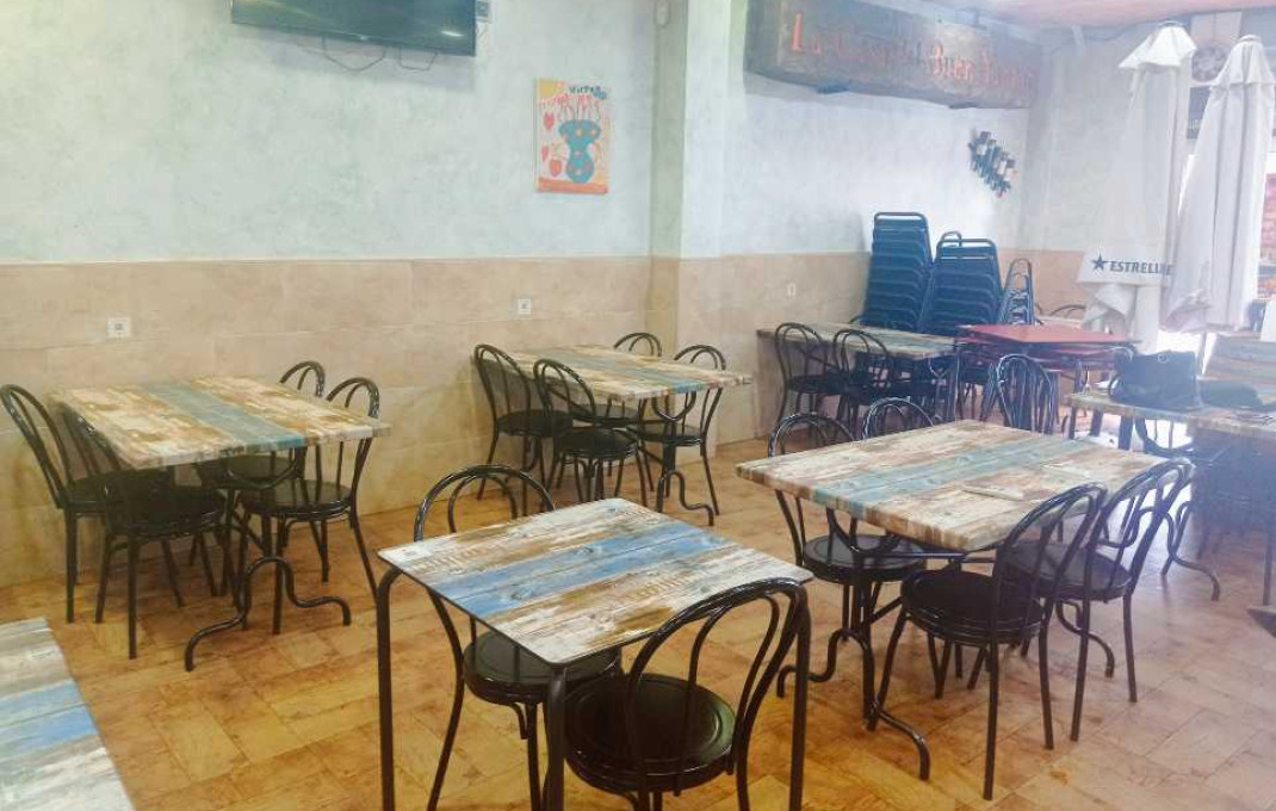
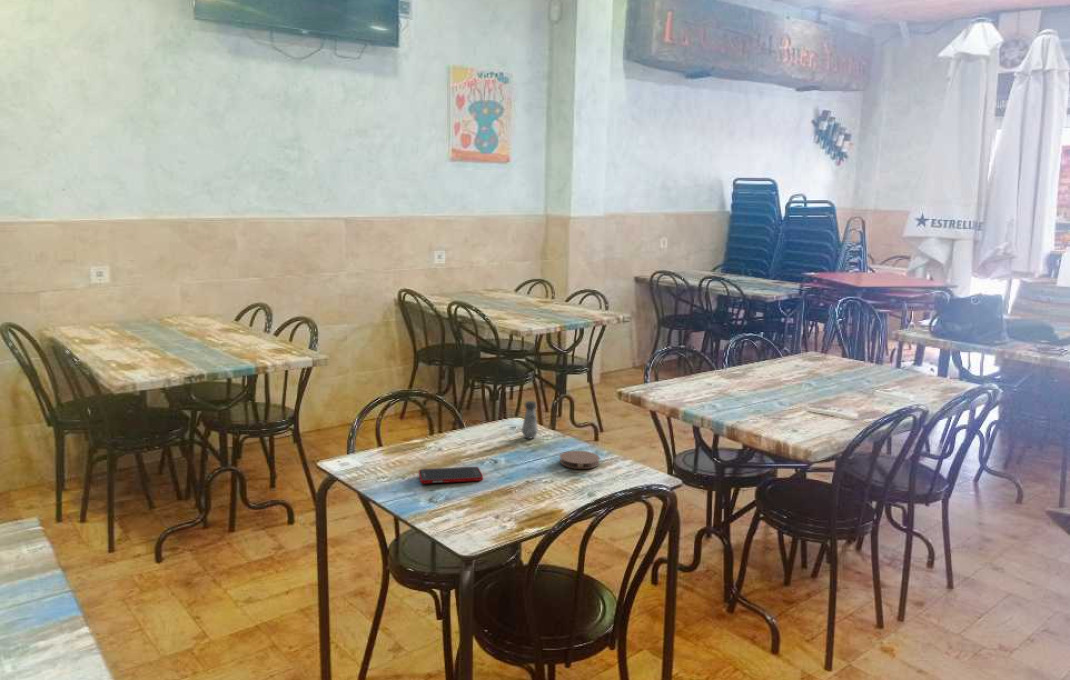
+ cell phone (450, 475)
+ salt shaker (530, 419)
+ coaster (579, 459)
